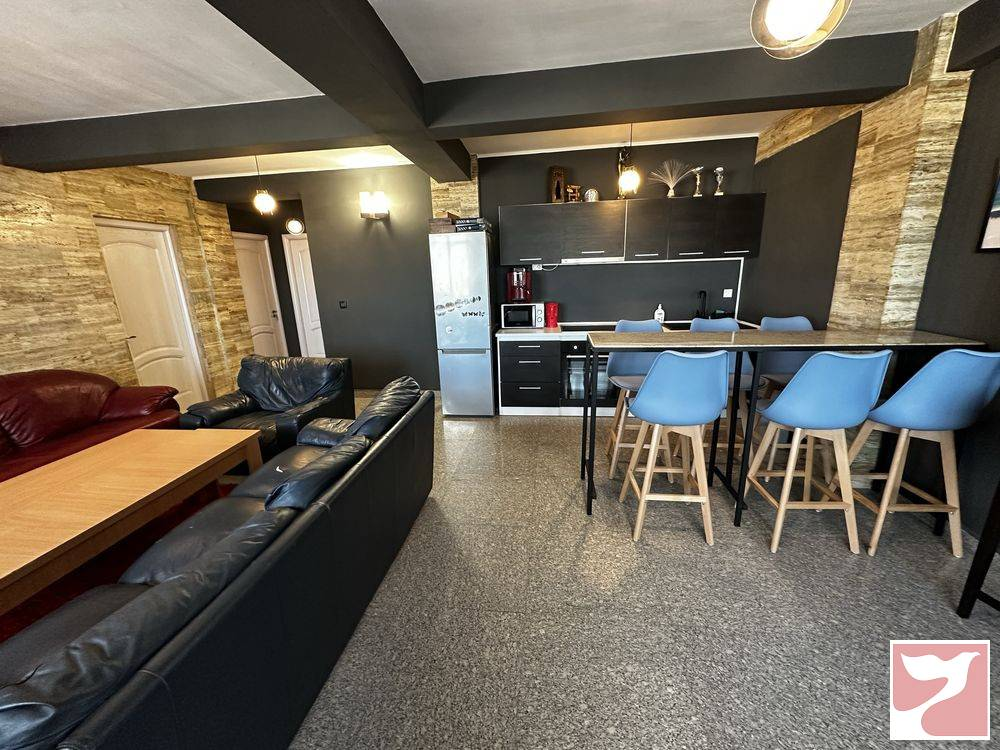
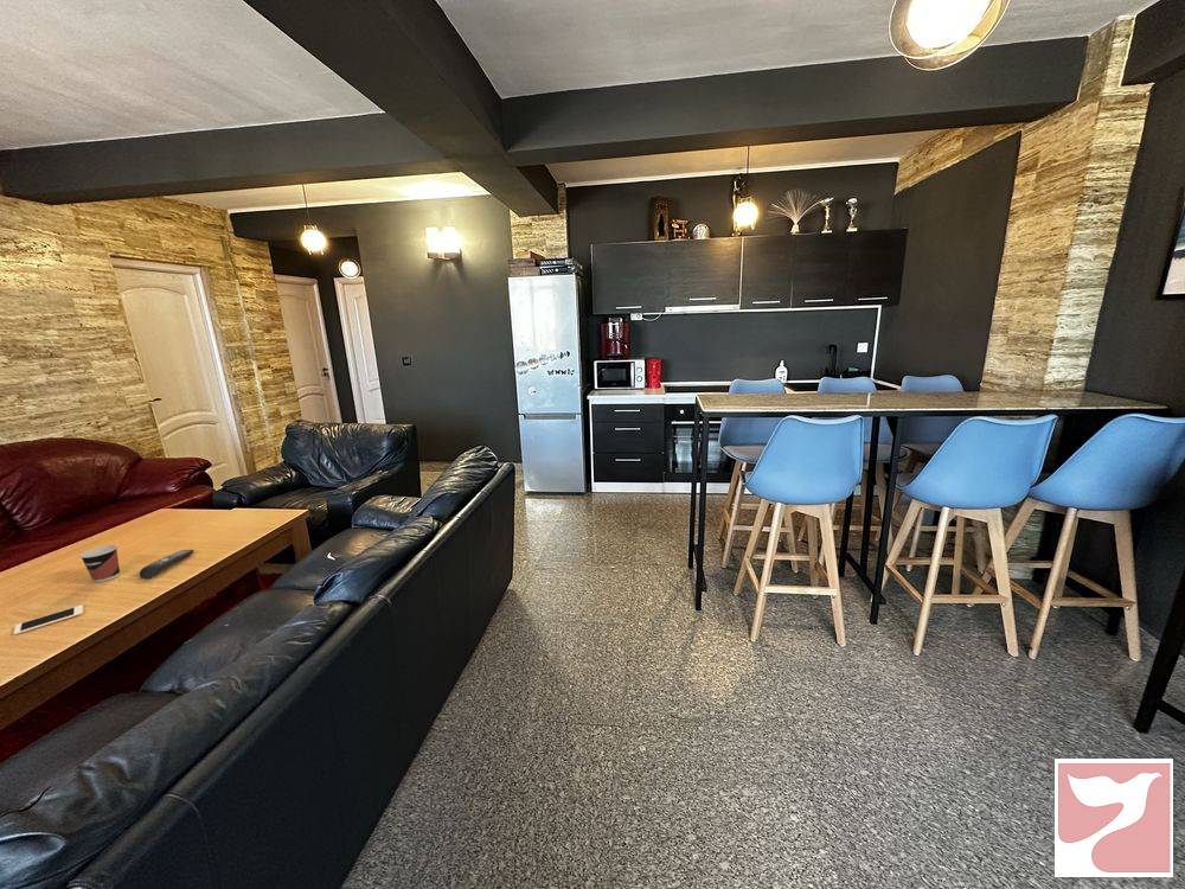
+ cell phone (50, 619)
+ cup (102, 564)
+ remote control (167, 561)
